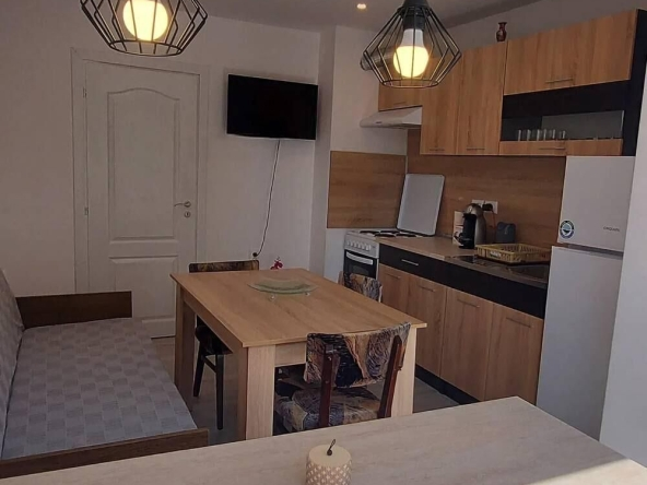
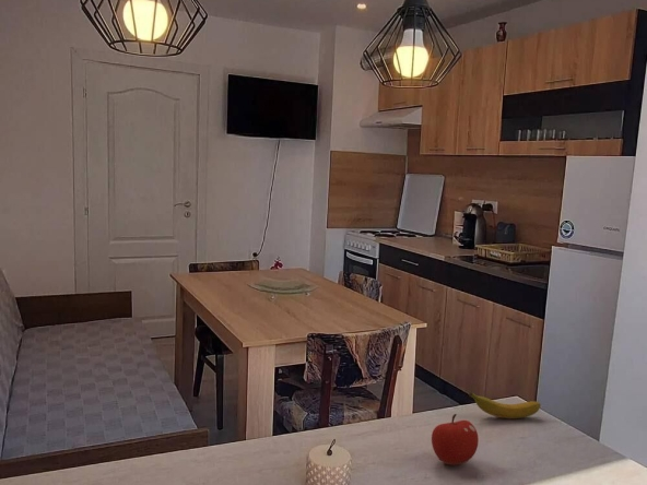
+ banana (504, 404)
+ fruit (455, 439)
